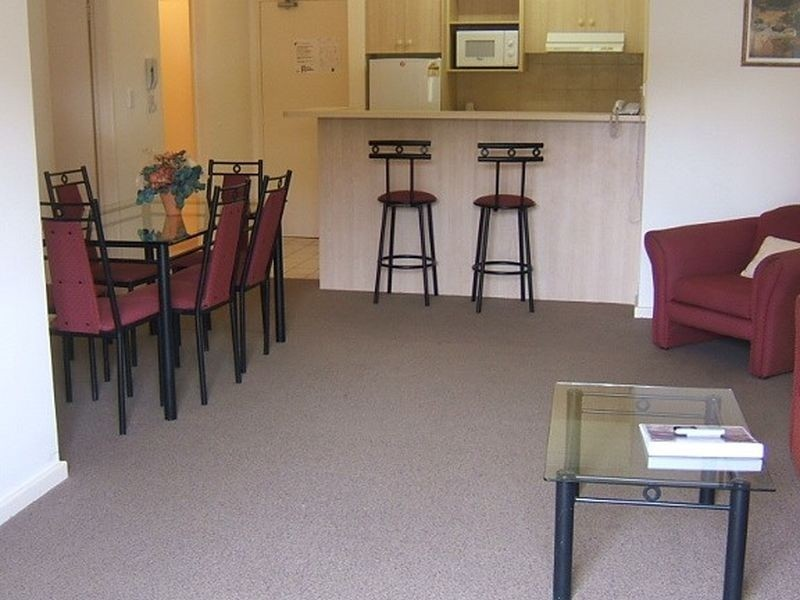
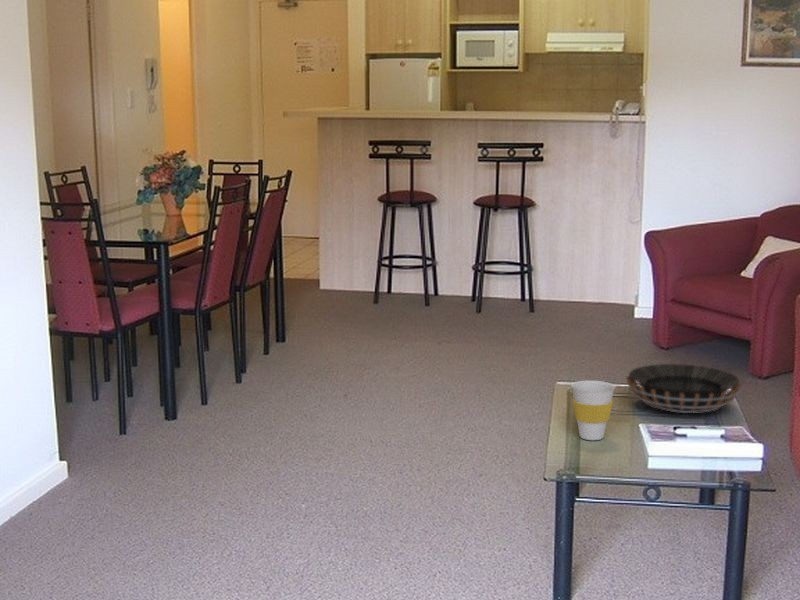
+ decorative bowl (682, 392)
+ cup (592, 411)
